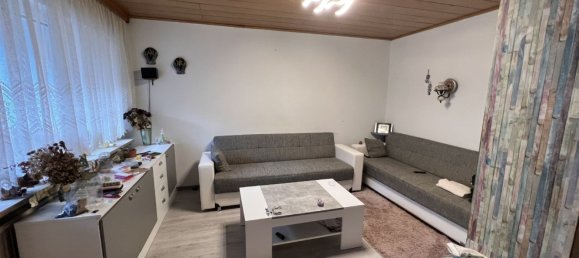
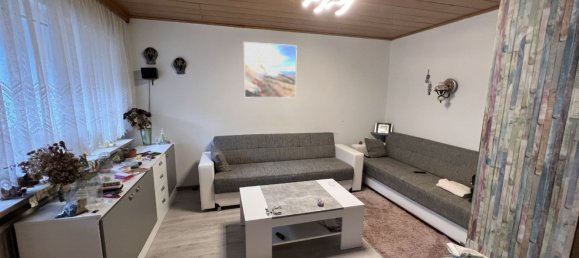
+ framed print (270, 71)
